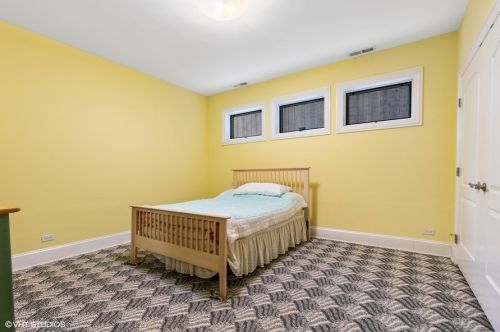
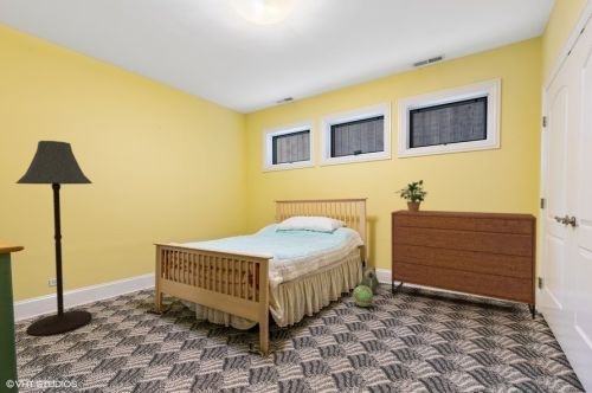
+ dresser (456, 256)
+ floor lamp (57, 234)
+ potted plant (411, 195)
+ ball (362, 296)
+ plush toy (369, 281)
